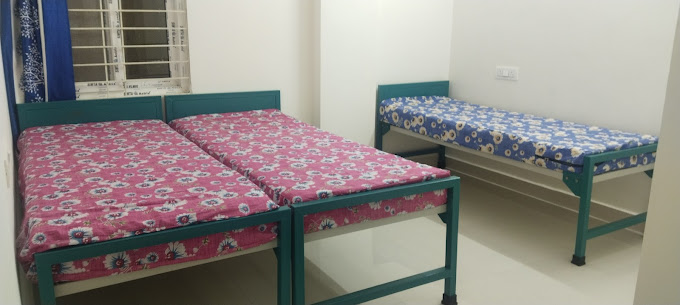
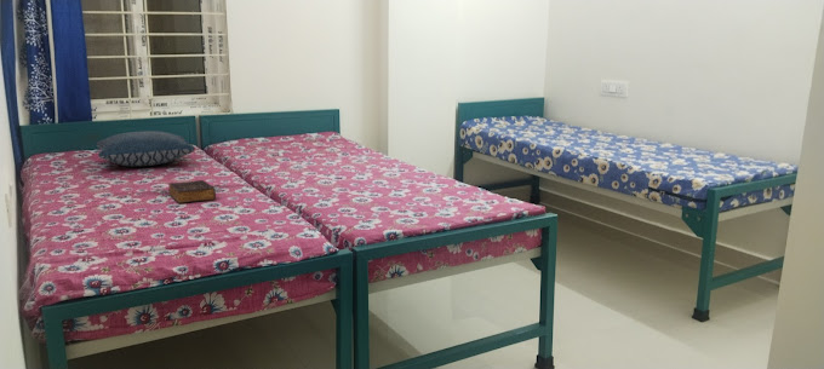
+ pillow (144, 148)
+ book (191, 191)
